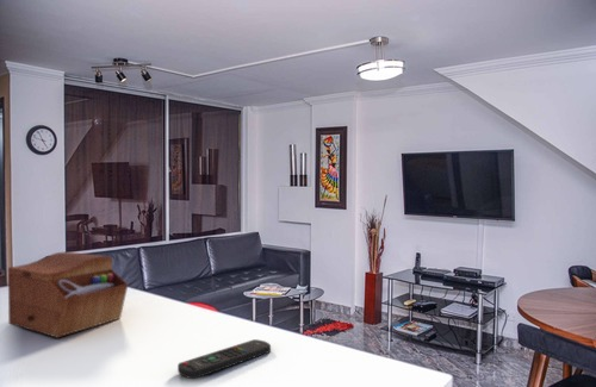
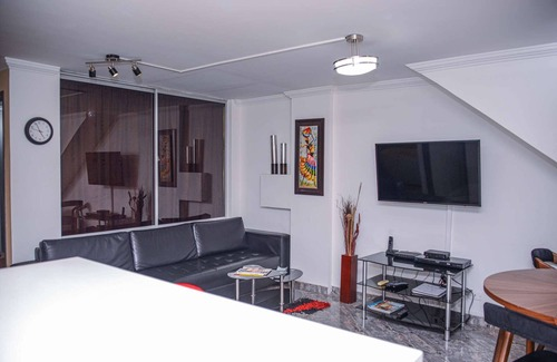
- sewing box (67, 291)
- remote control (226, 356)
